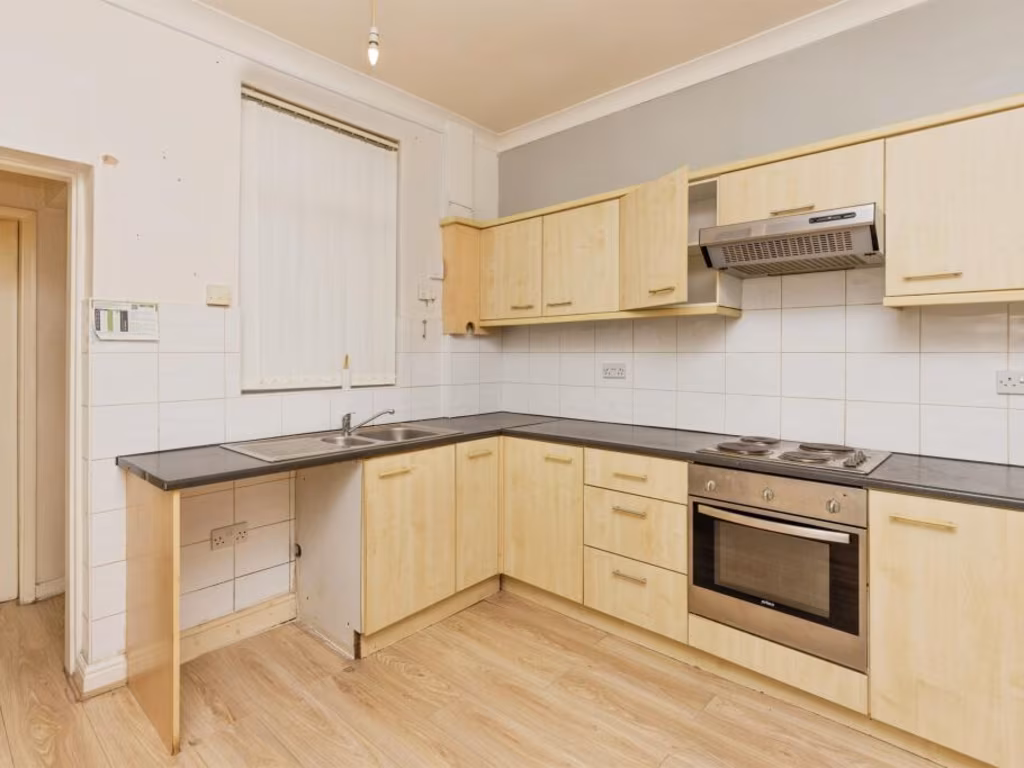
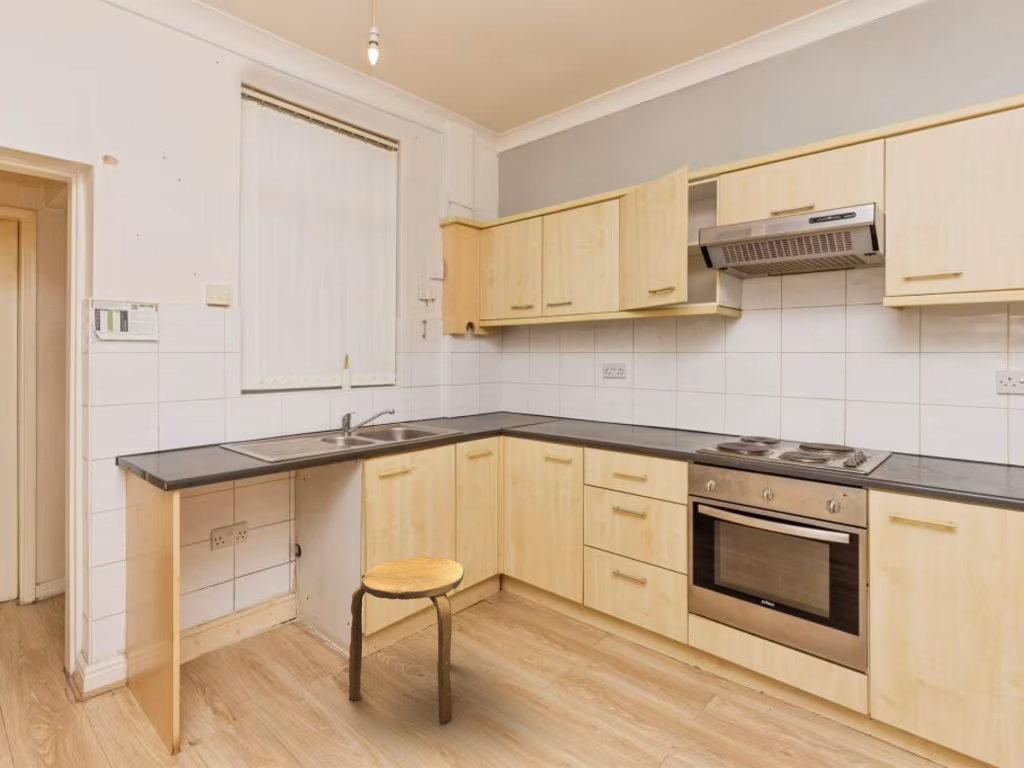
+ stool (438, 633)
